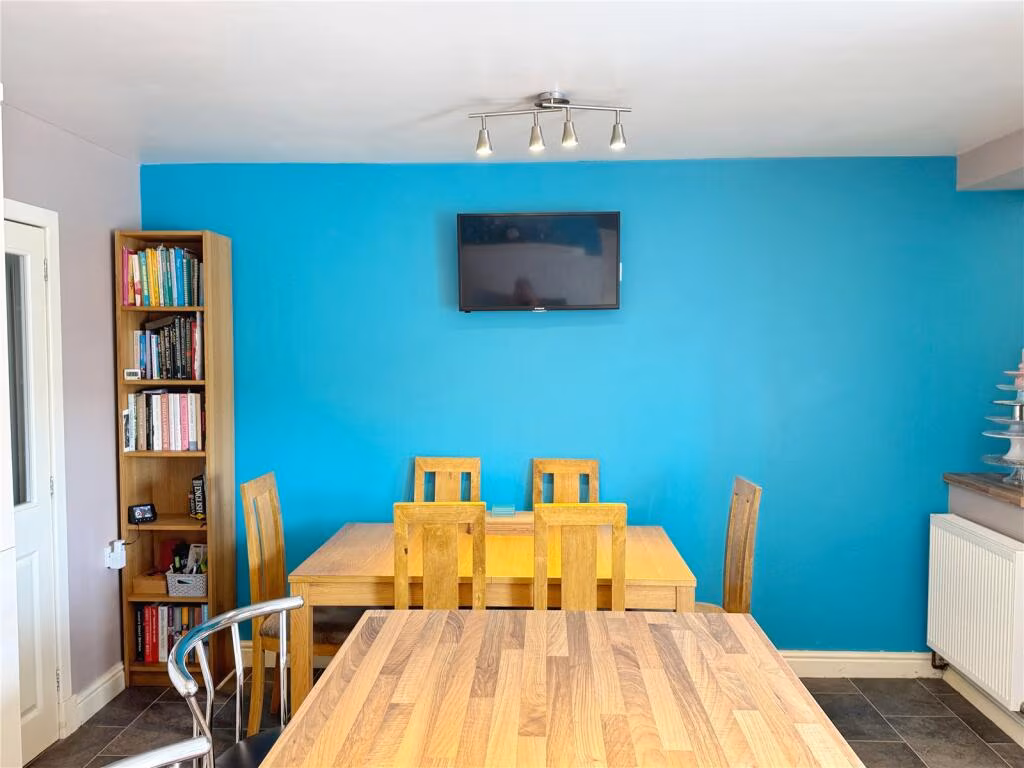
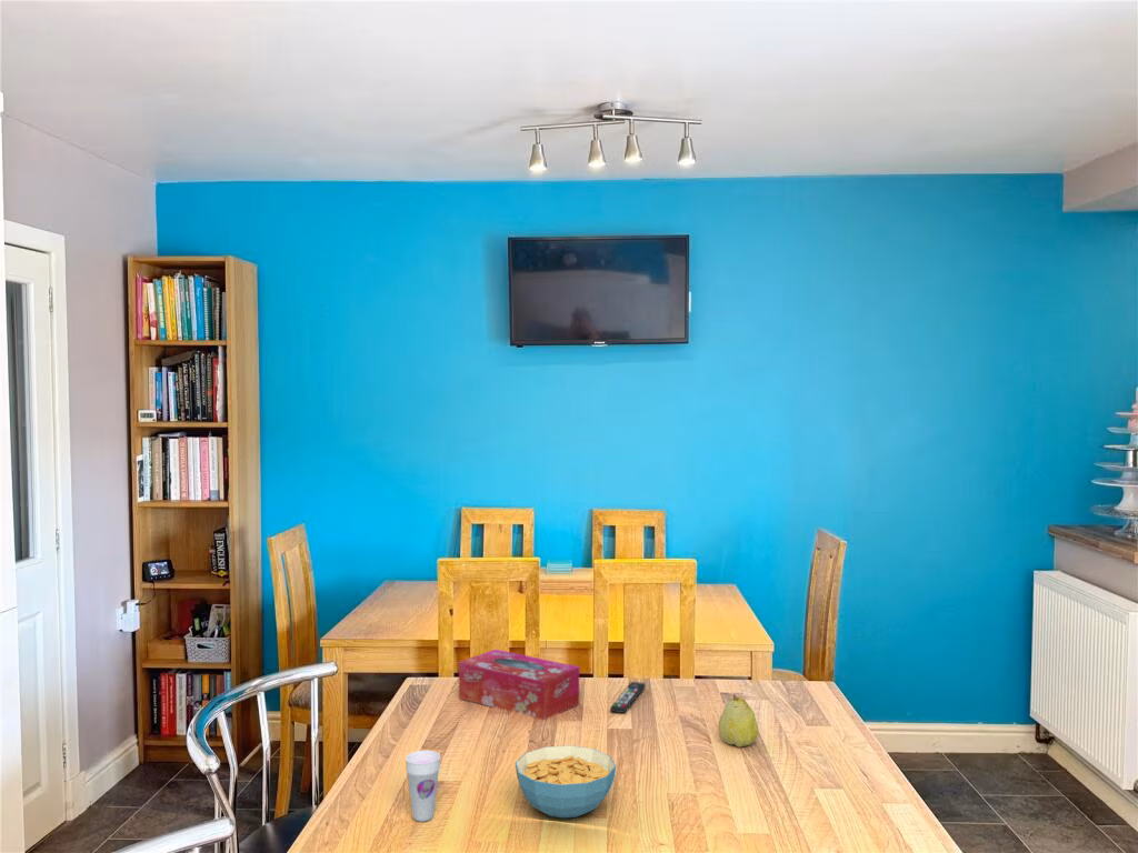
+ tissue box (518, 682)
+ remote control (628, 696)
+ cup (422, 786)
+ cereal bowl (565, 787)
+ fruit (738, 719)
